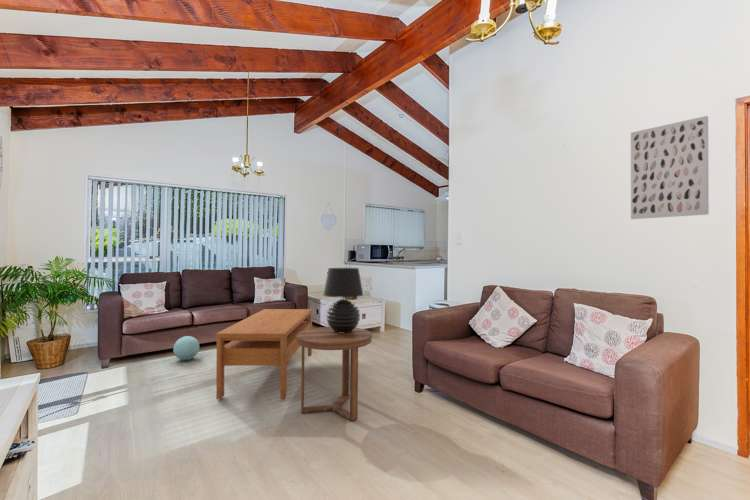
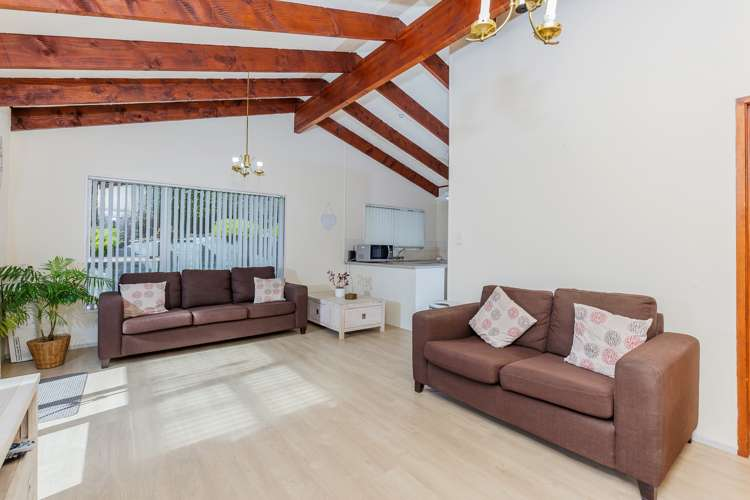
- side table (342, 371)
- coffee table (272, 346)
- table lamp (343, 299)
- ball (186, 348)
- wall art (667, 171)
